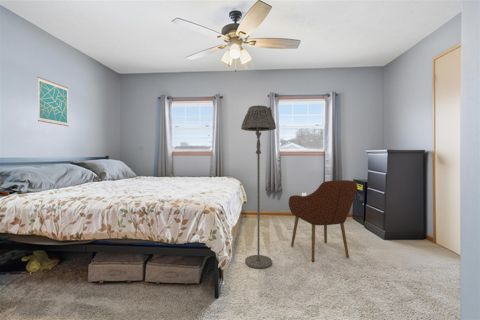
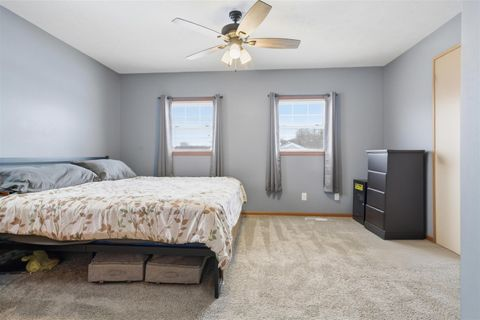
- armchair (322, 215)
- wall art (54, 103)
- floor lamp (258, 184)
